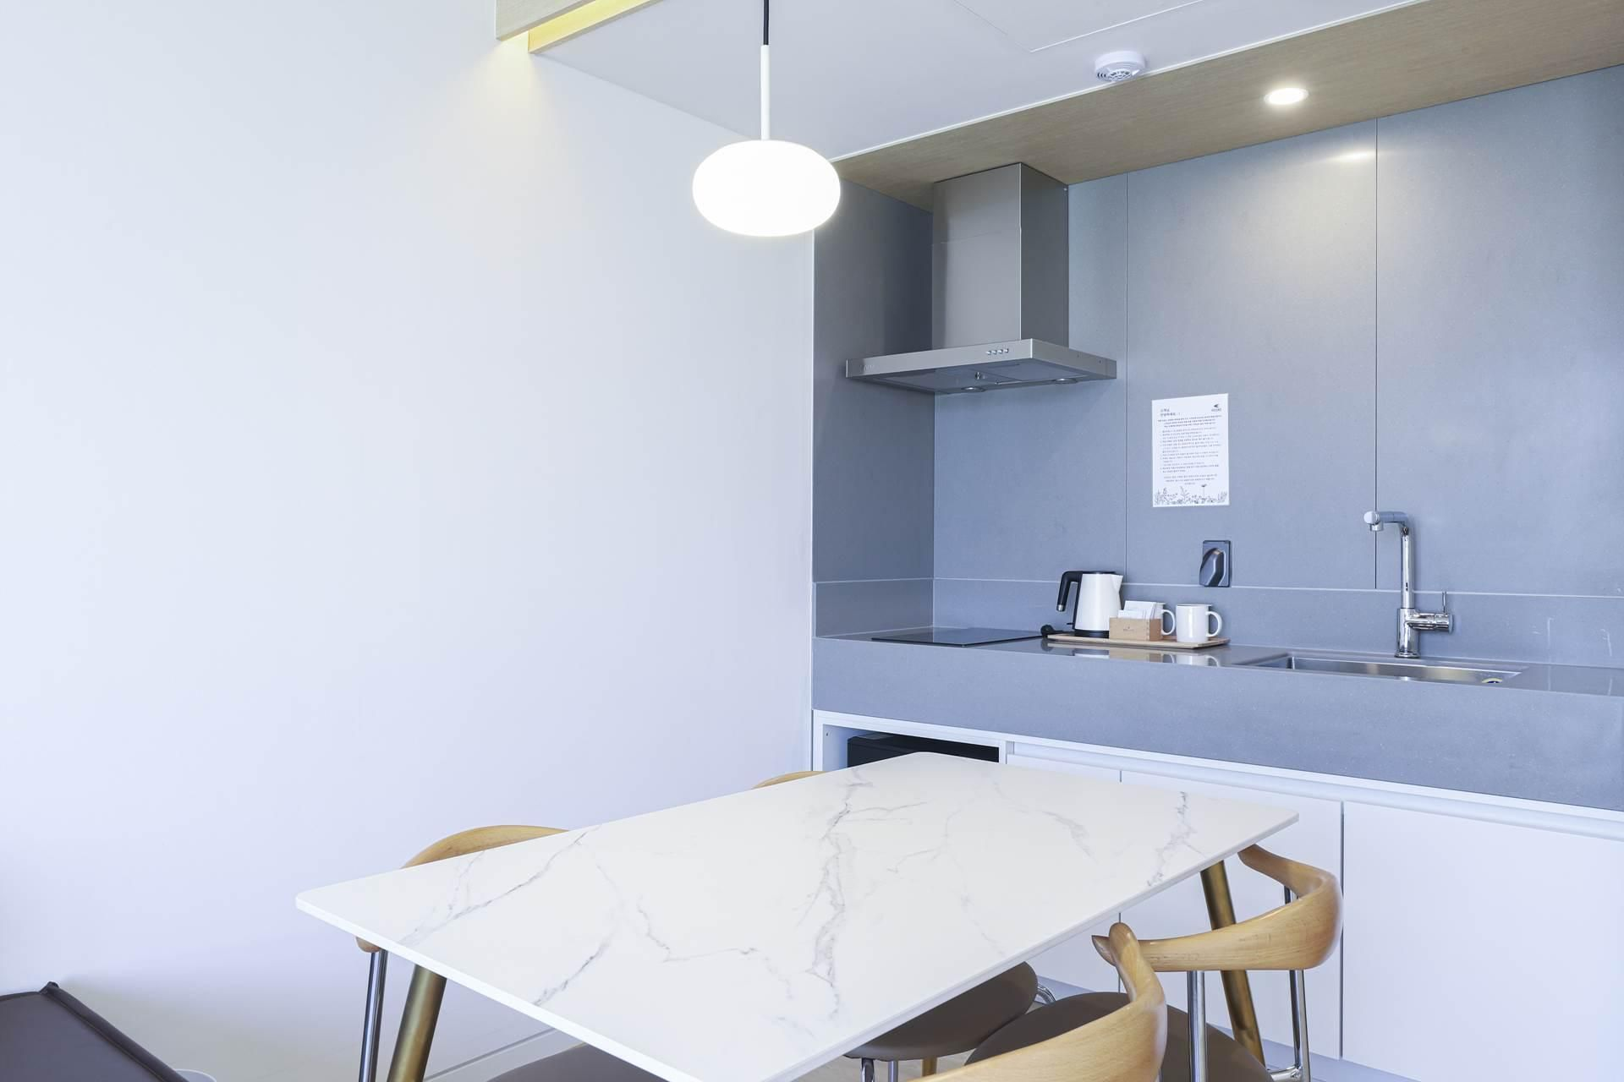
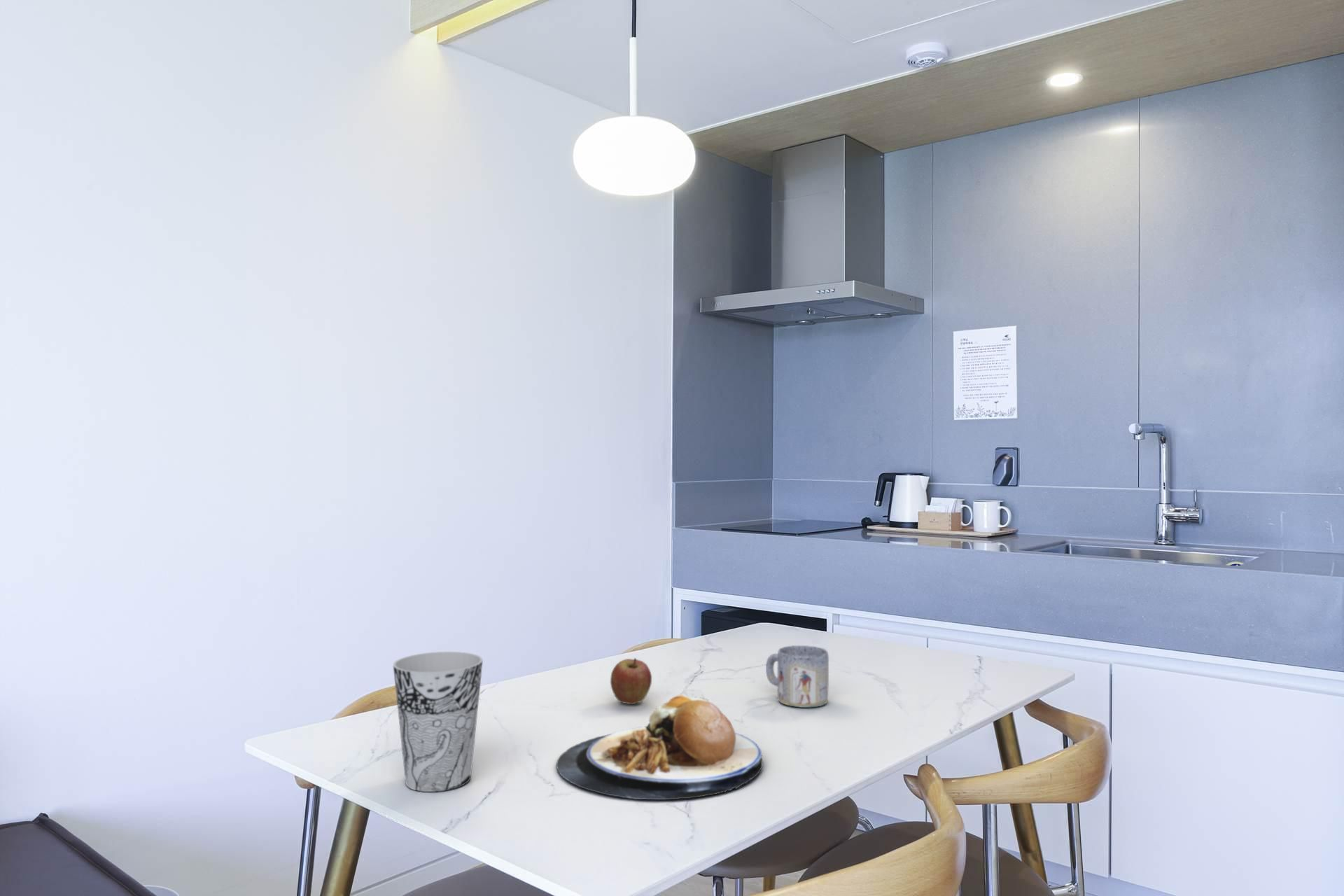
+ fruit (631, 679)
+ plate (659, 733)
+ mug (794, 674)
+ cup (438, 720)
